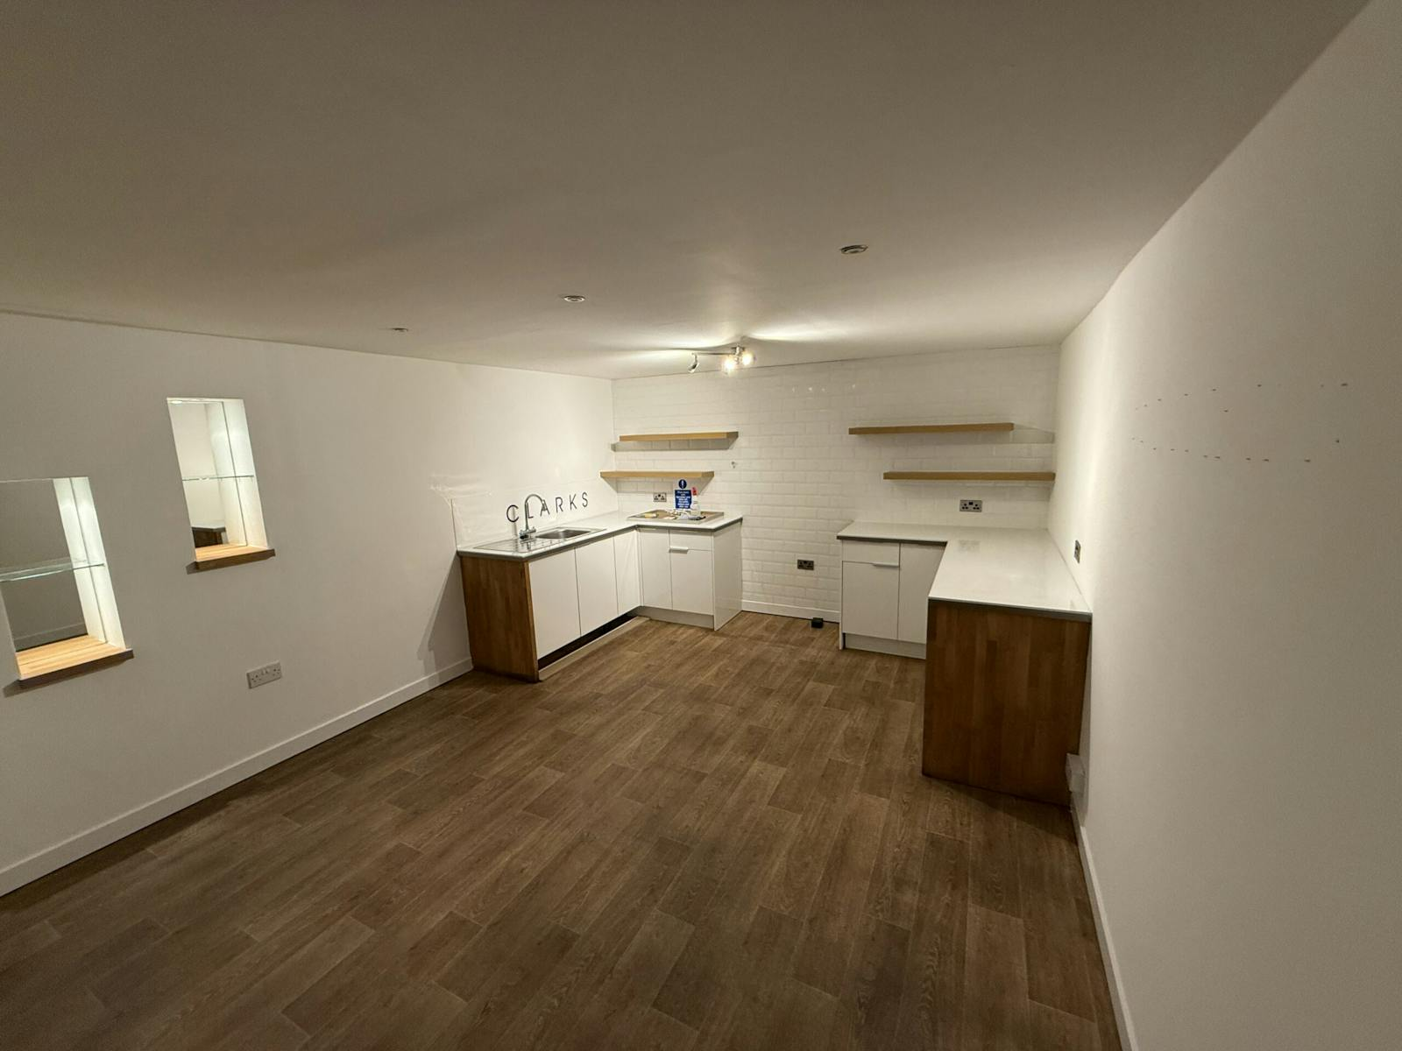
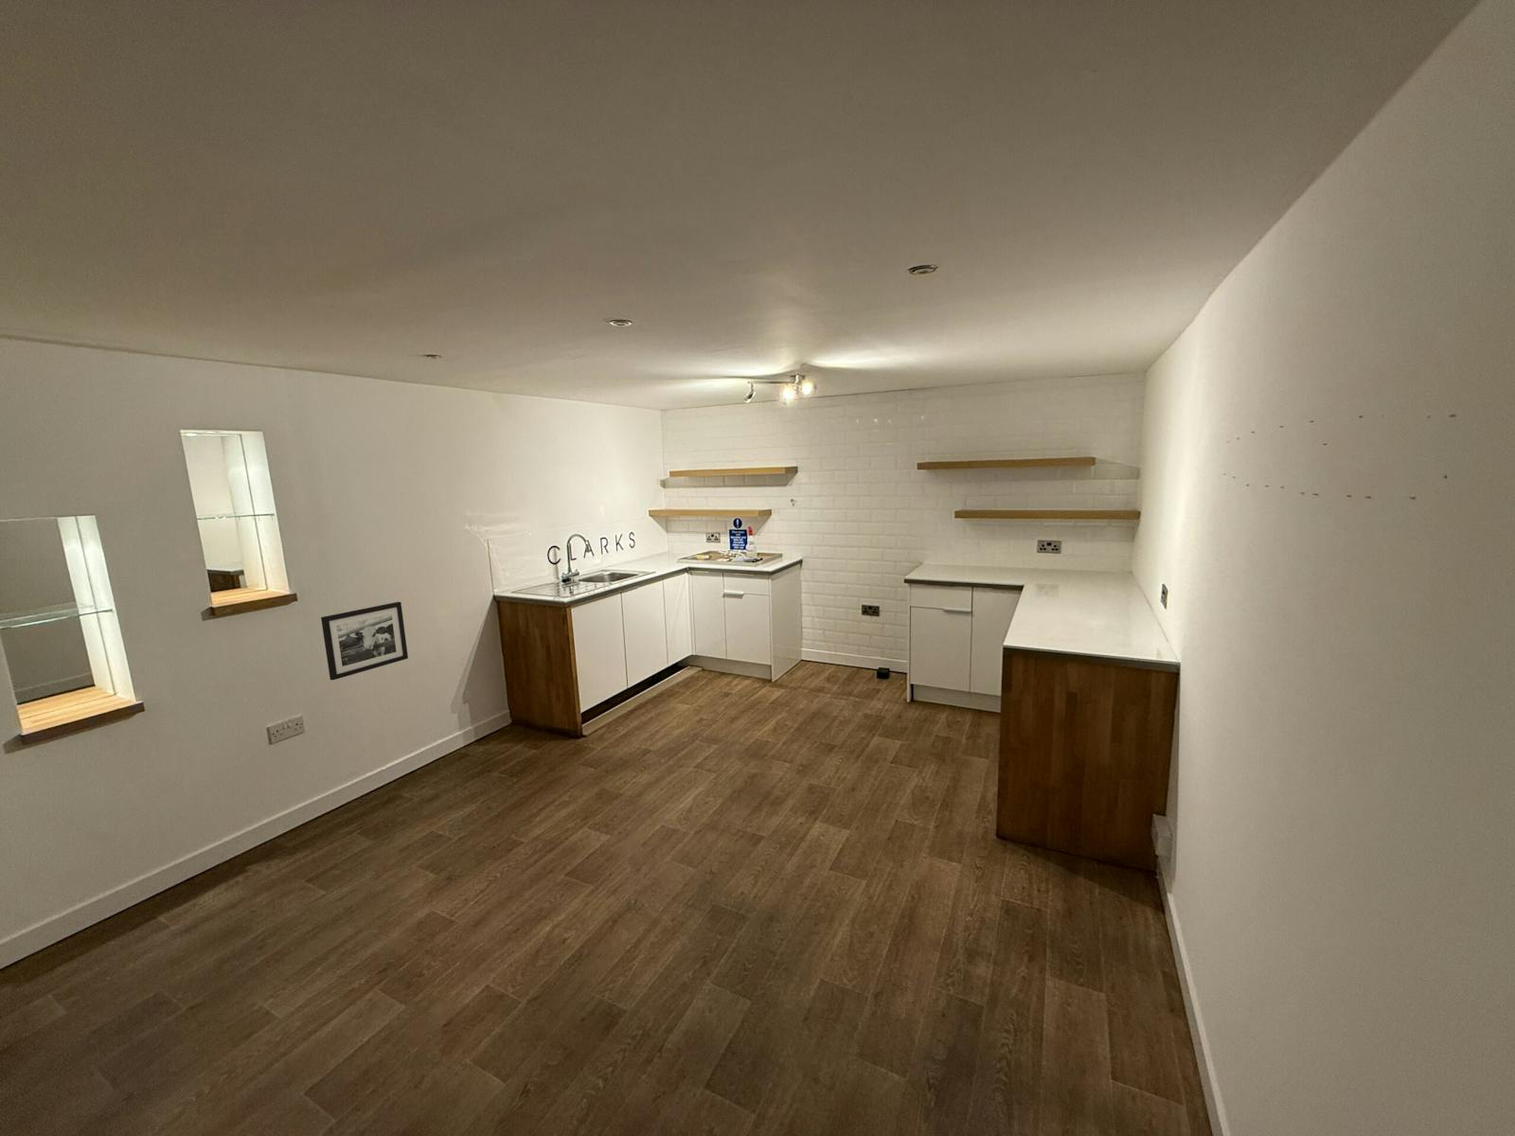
+ picture frame (366, 640)
